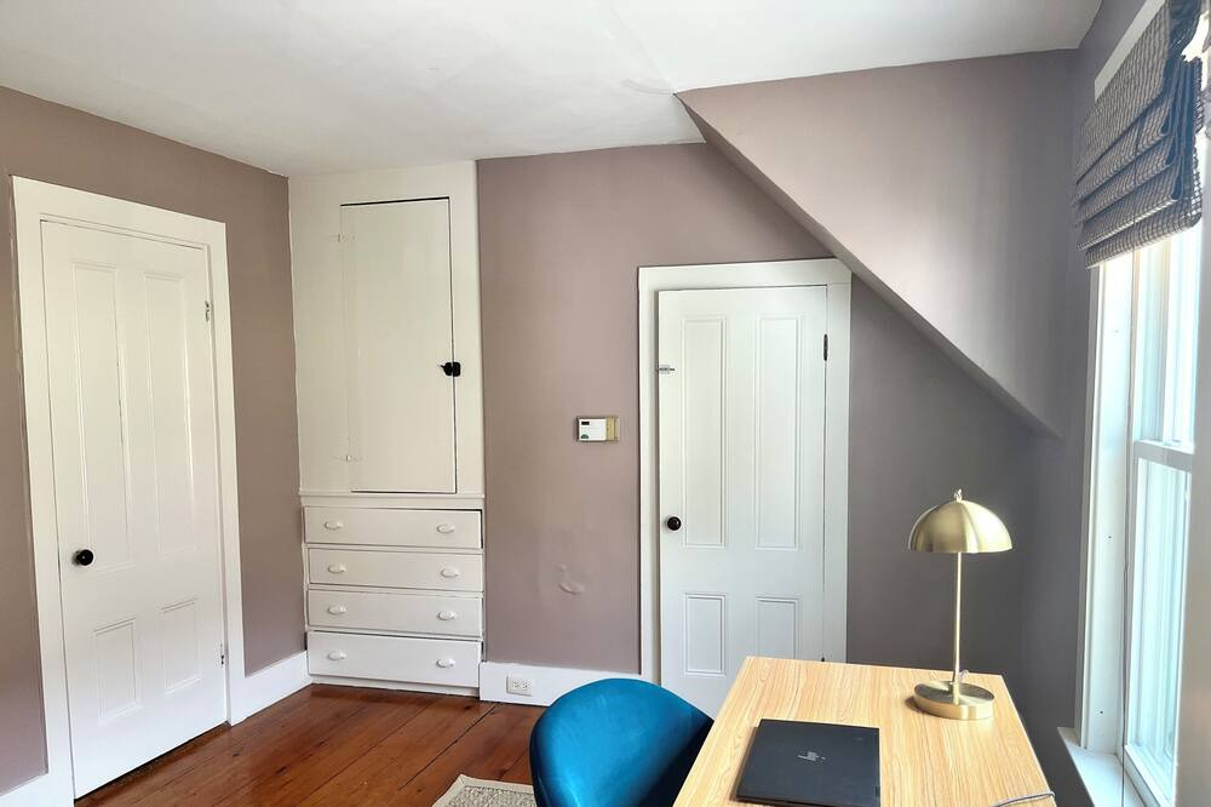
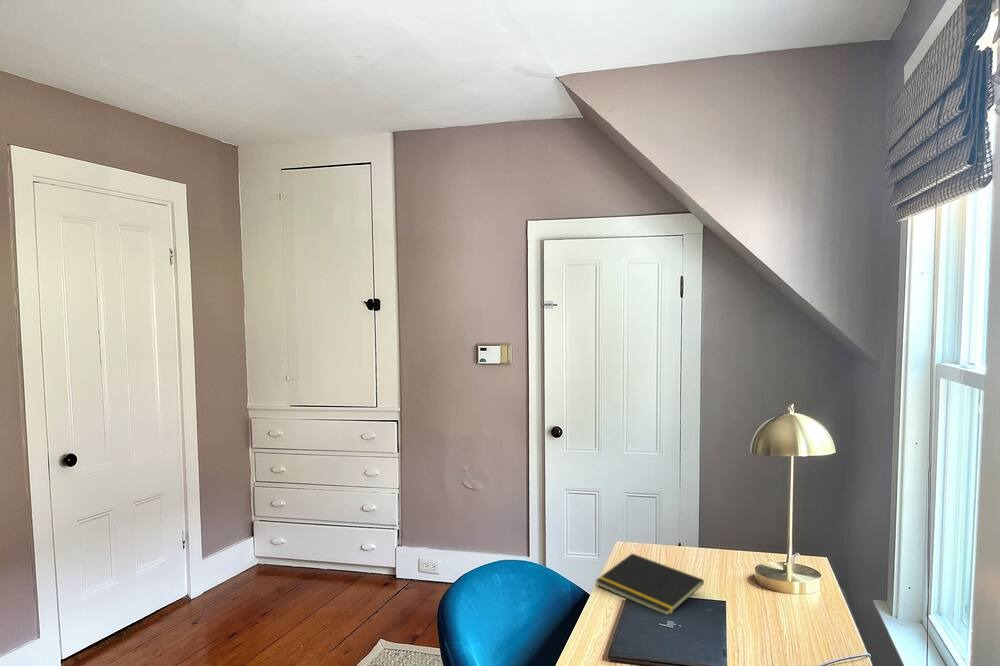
+ notepad (648, 582)
